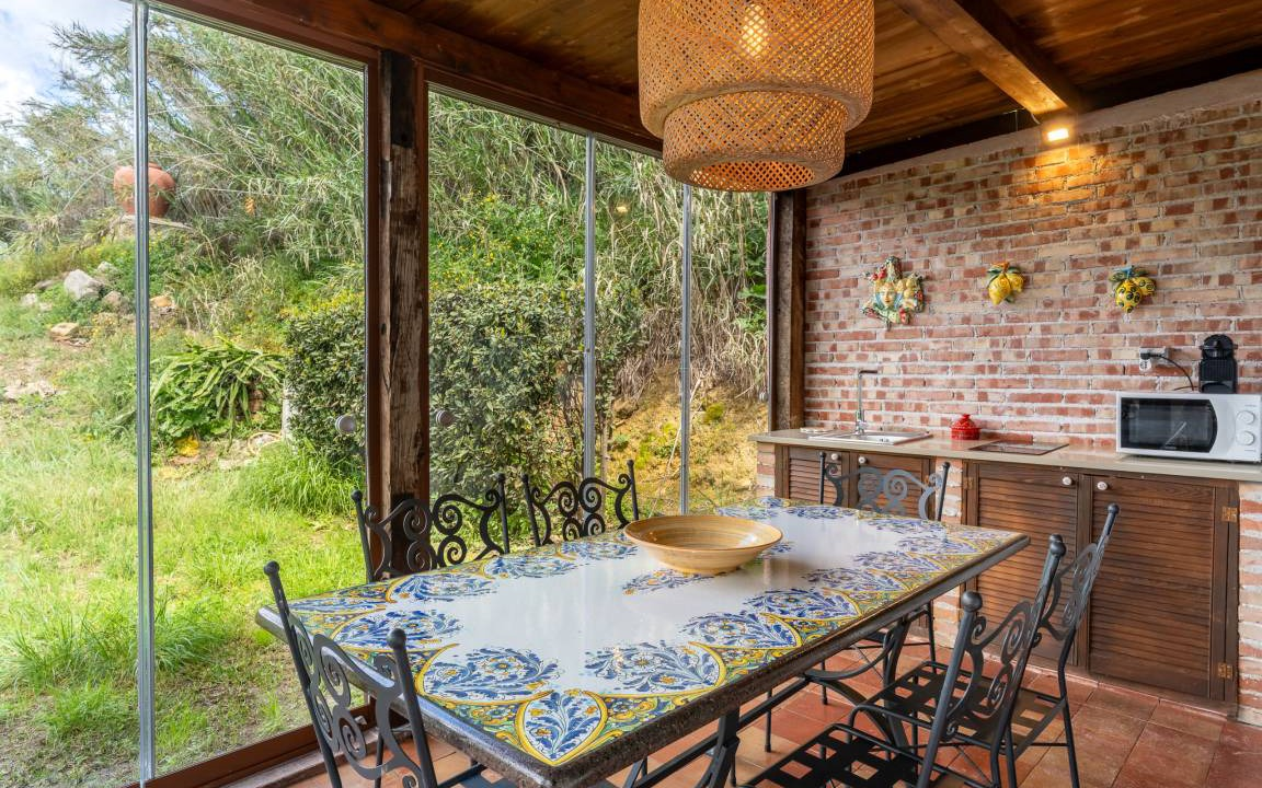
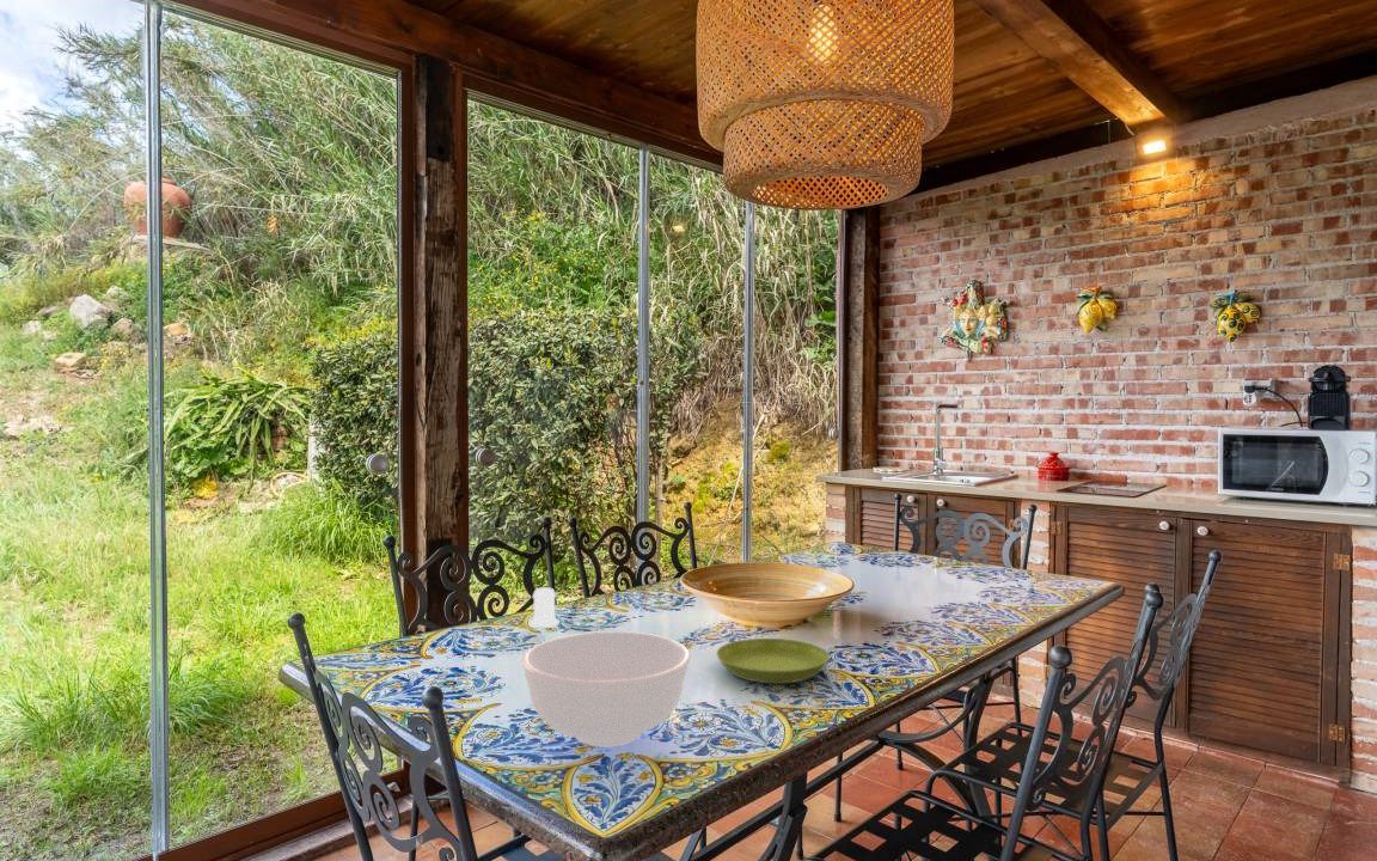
+ bowl (607, 692)
+ saucer (772, 661)
+ salt shaker (544, 605)
